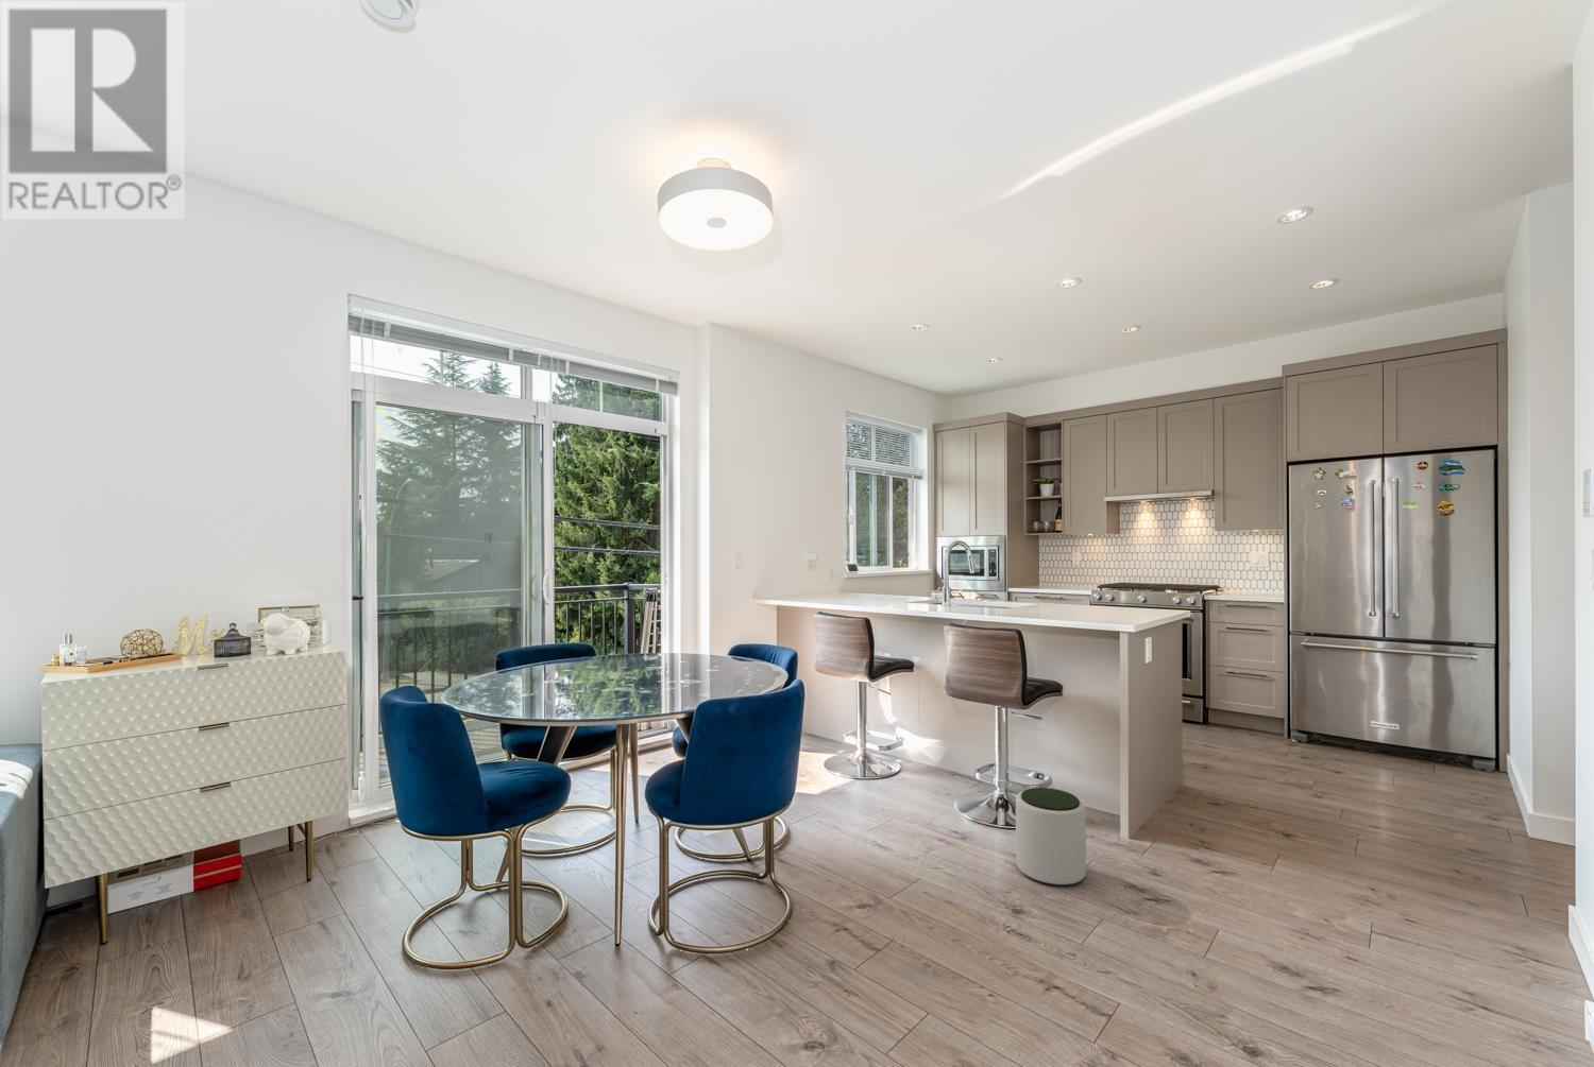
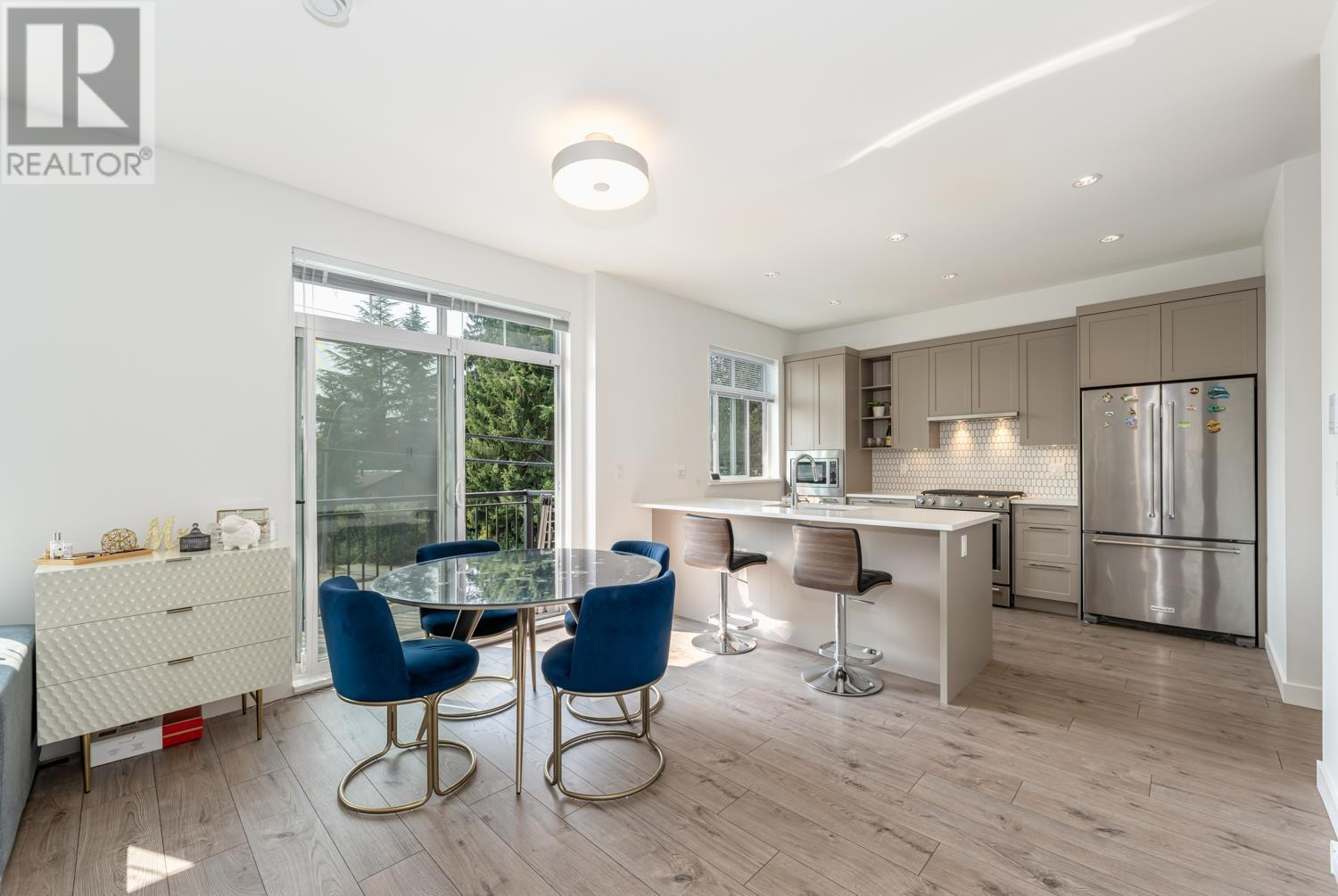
- plant pot (1050, 834)
